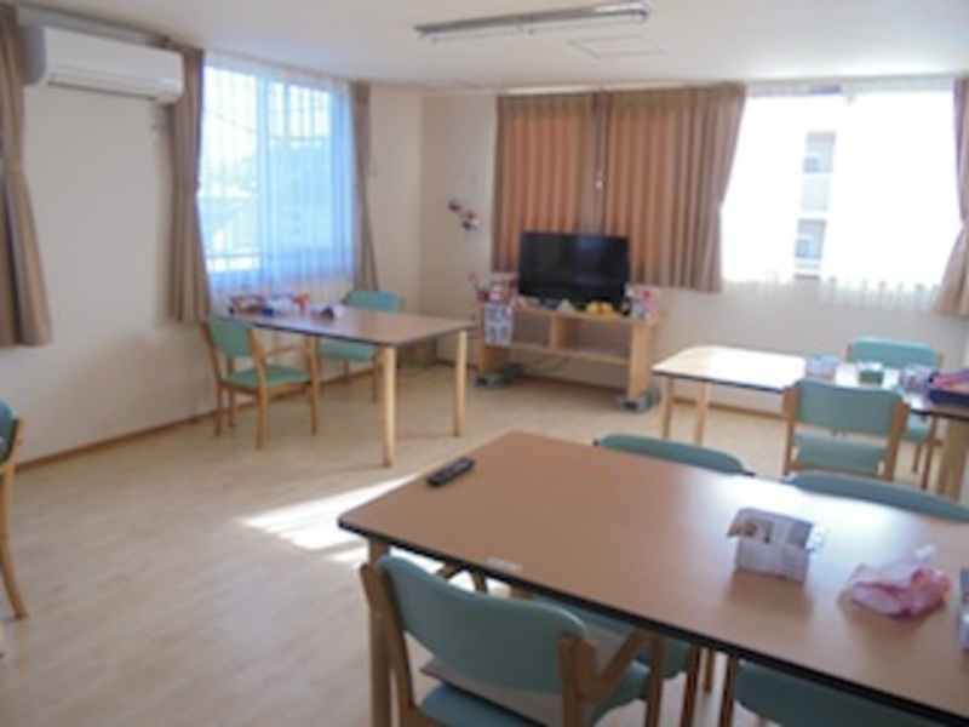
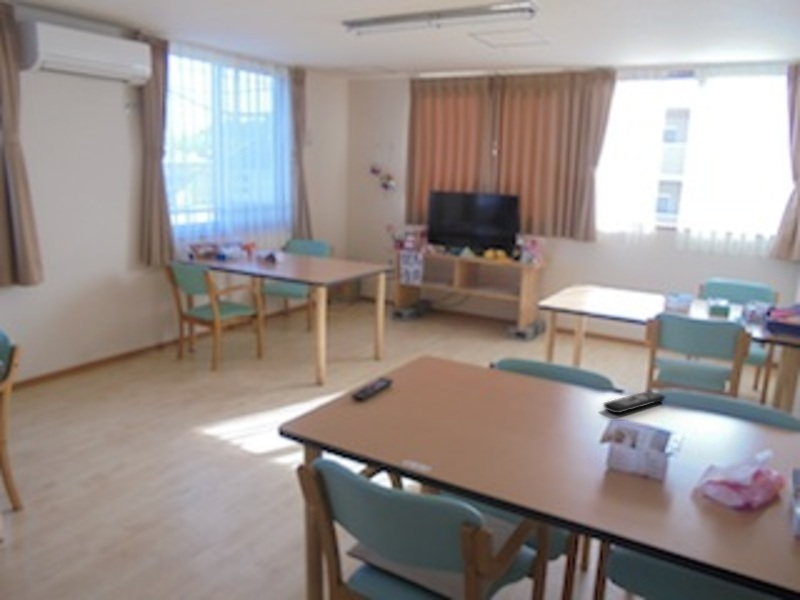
+ remote control (634, 402)
